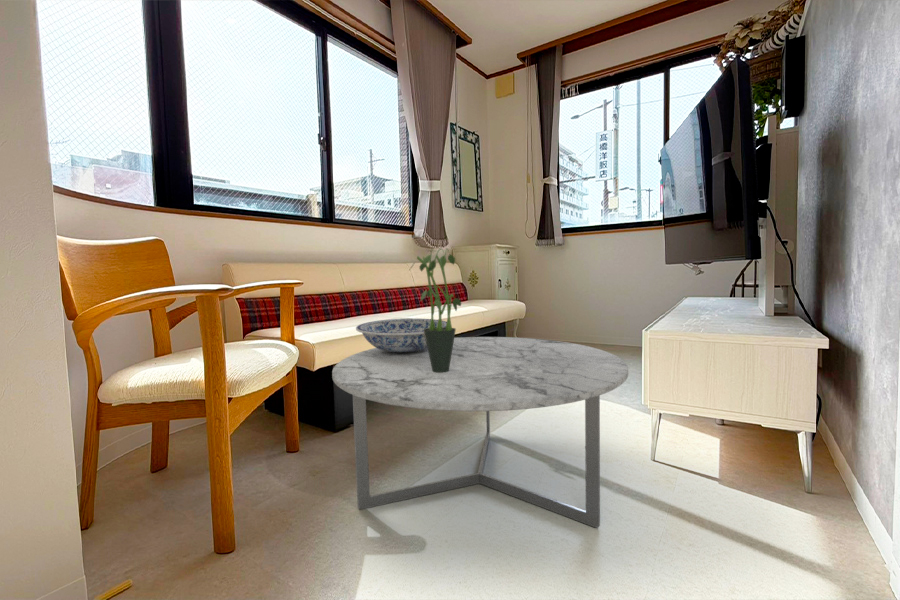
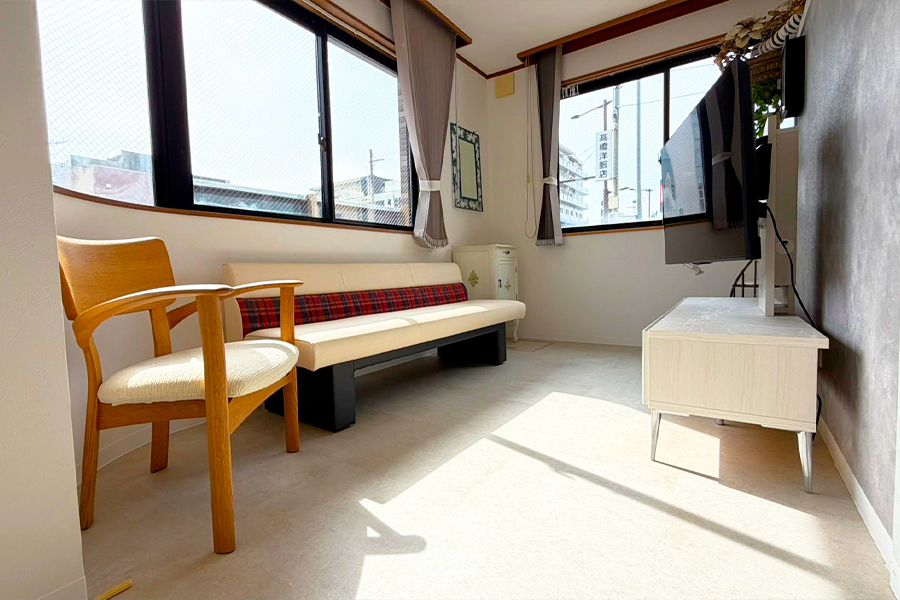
- potted plant (434, 307)
- ceramic bowl (404, 336)
- coffee table (486, 417)
